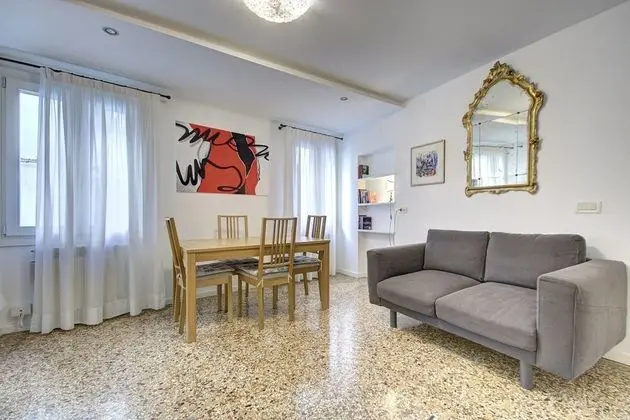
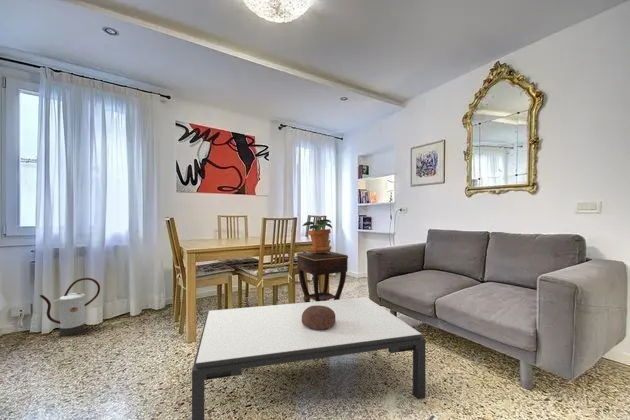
+ decorative bowl (318, 315)
+ coffee table (304, 349)
+ watering can (71, 305)
+ side table (323, 290)
+ potted plant (319, 237)
